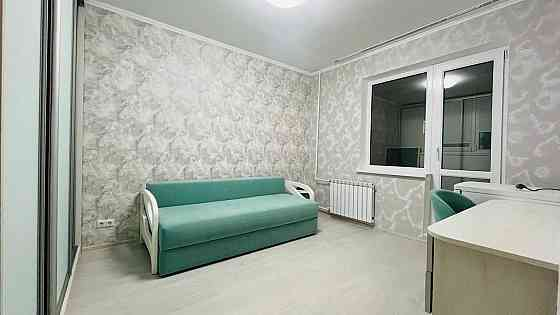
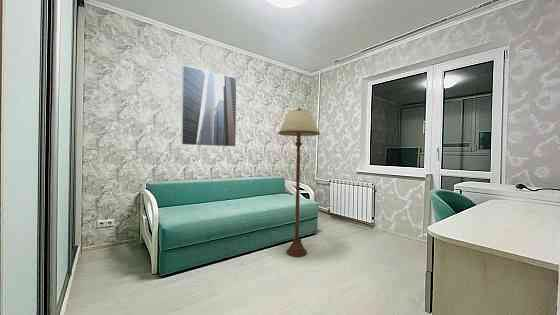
+ floor lamp (298, 180)
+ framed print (210, 109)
